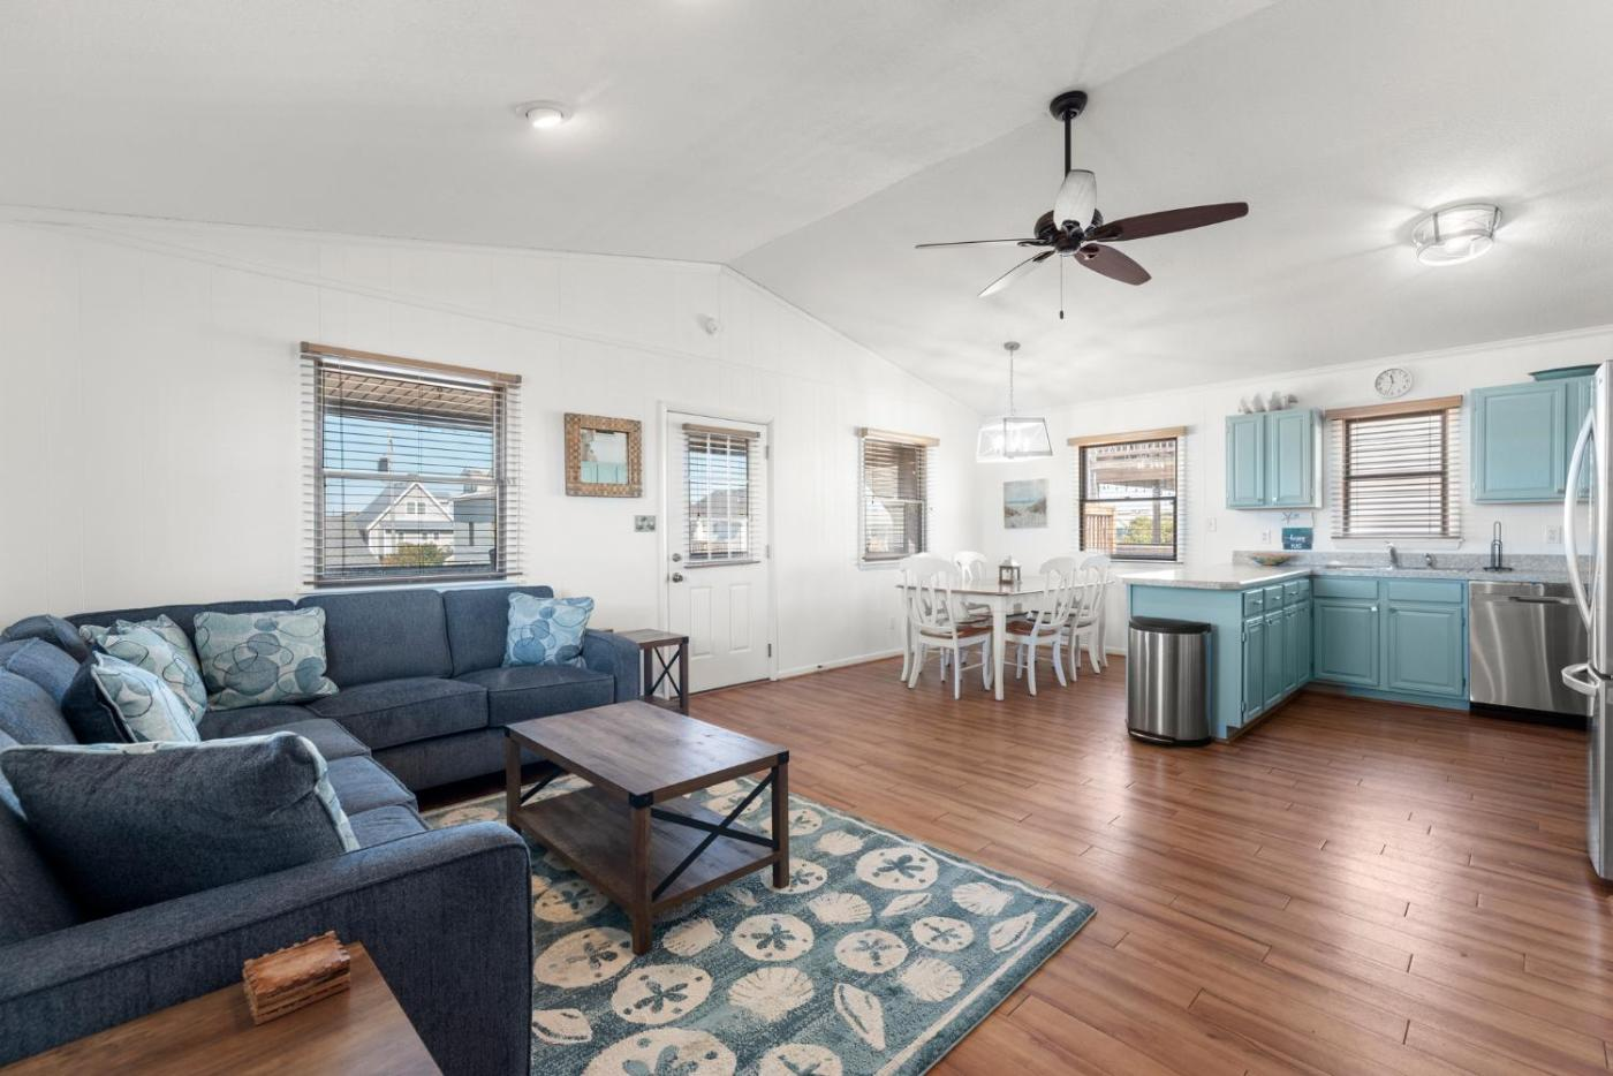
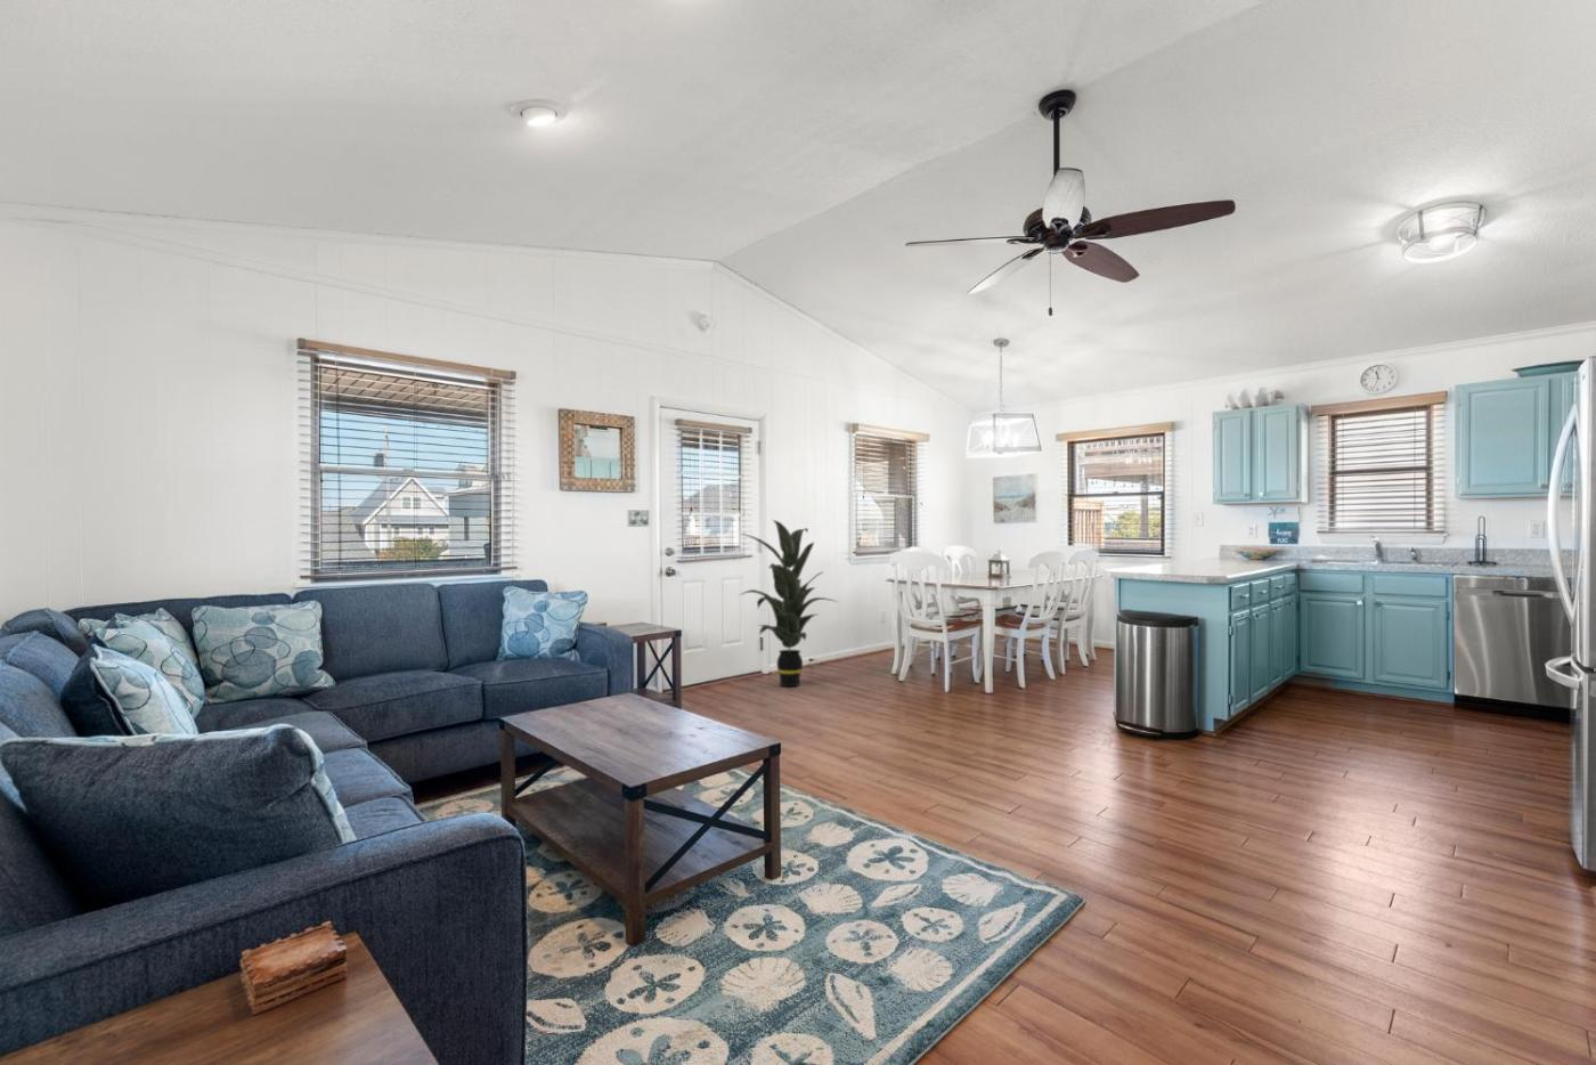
+ indoor plant (782, 603)
